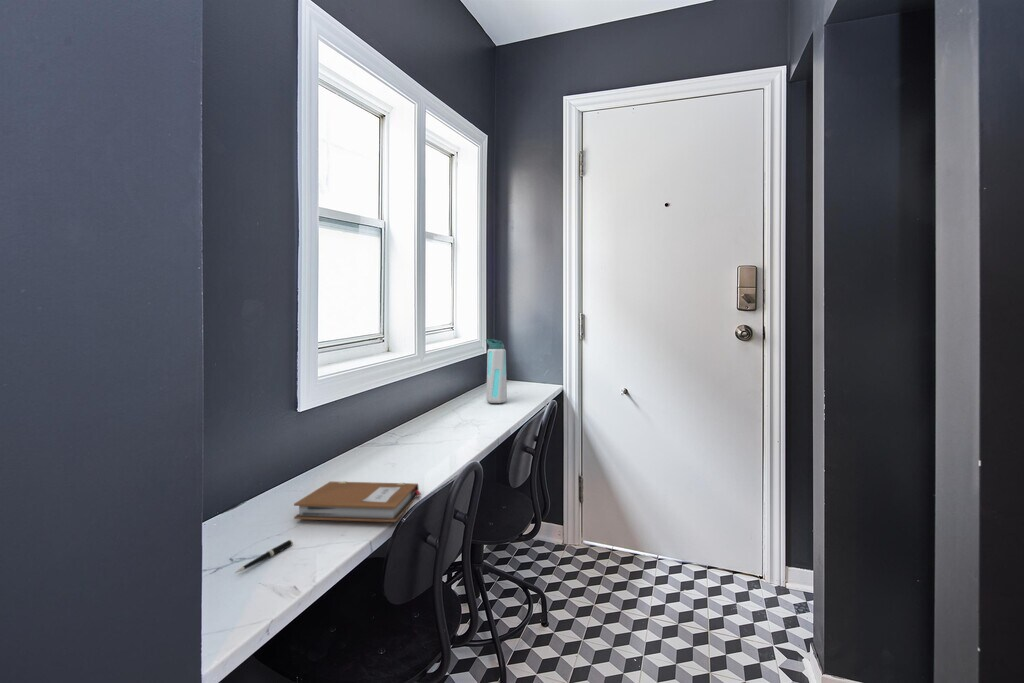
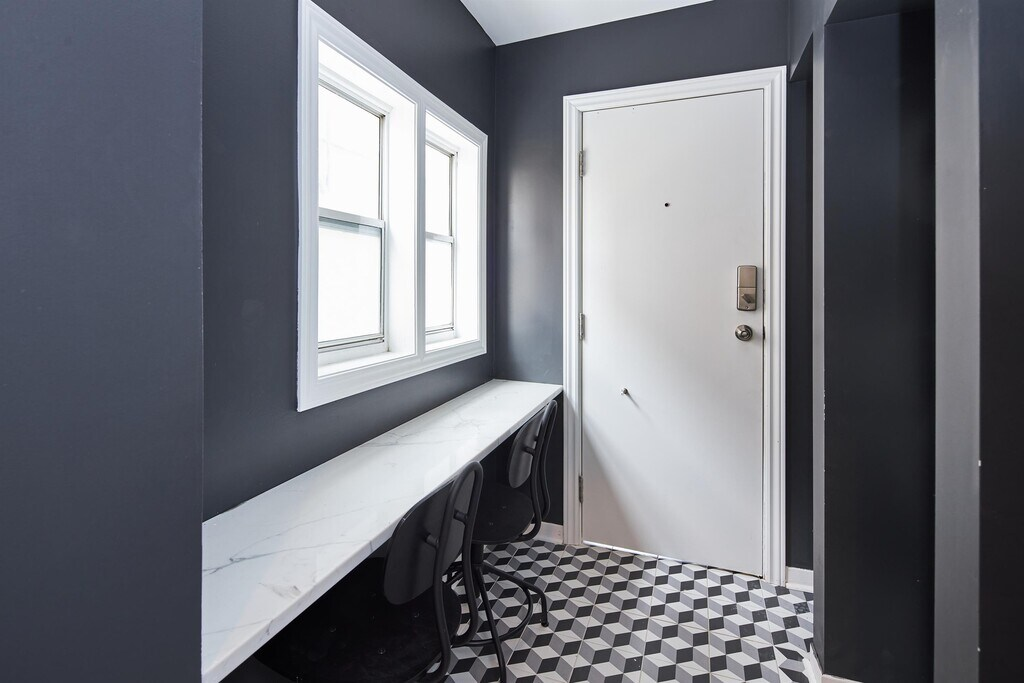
- notebook (363, 499)
- water bottle (495, 370)
- pen (264, 555)
